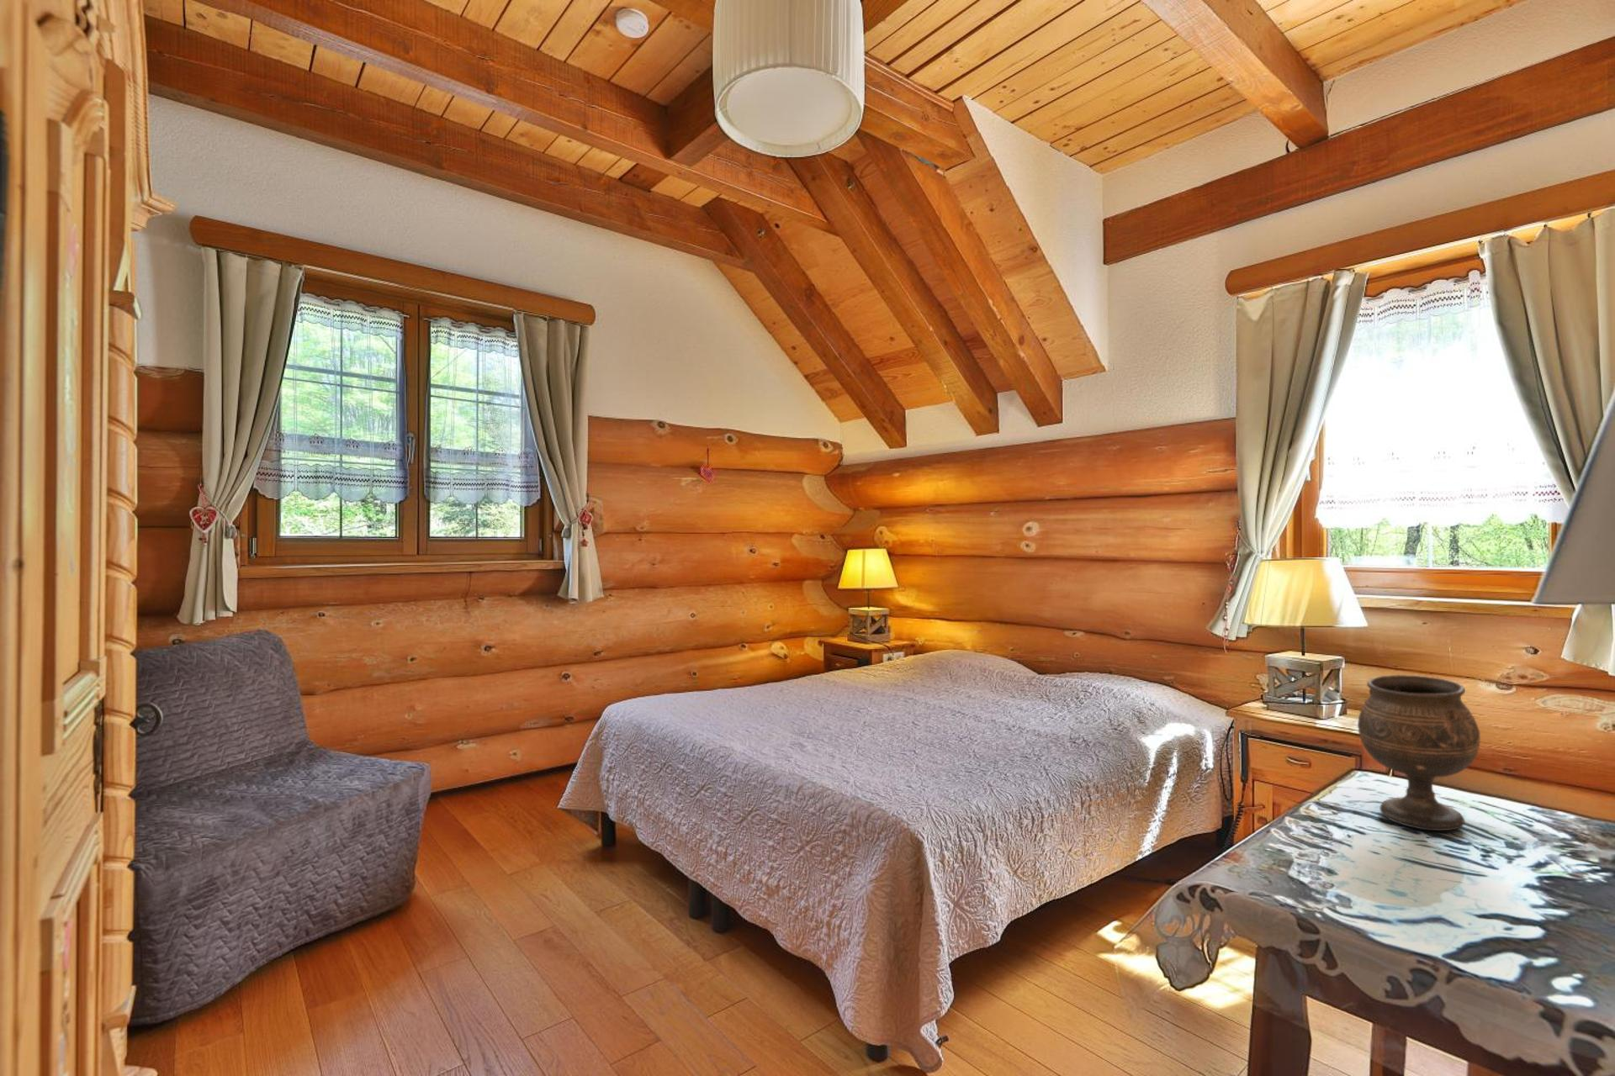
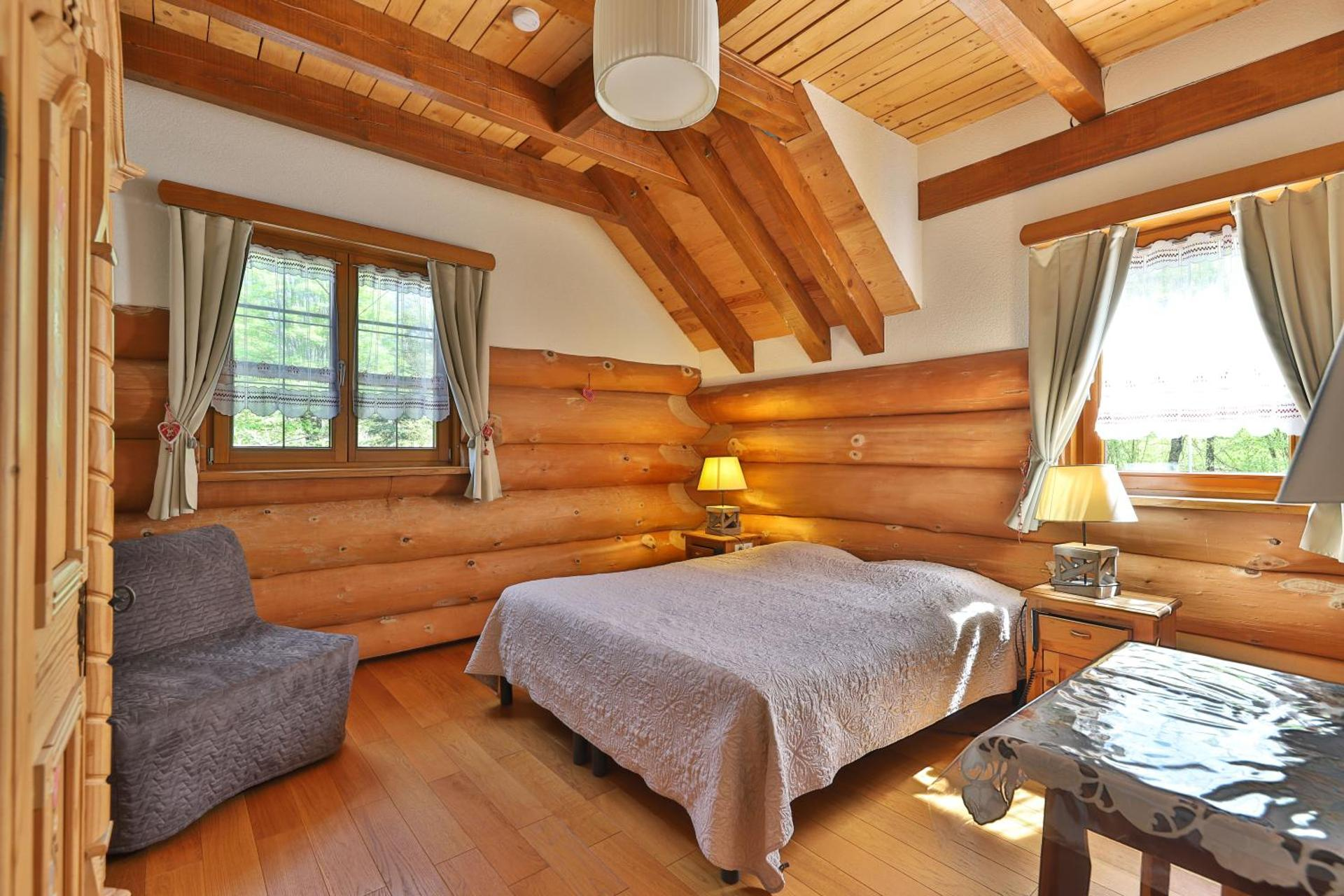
- goblet (1416, 751)
